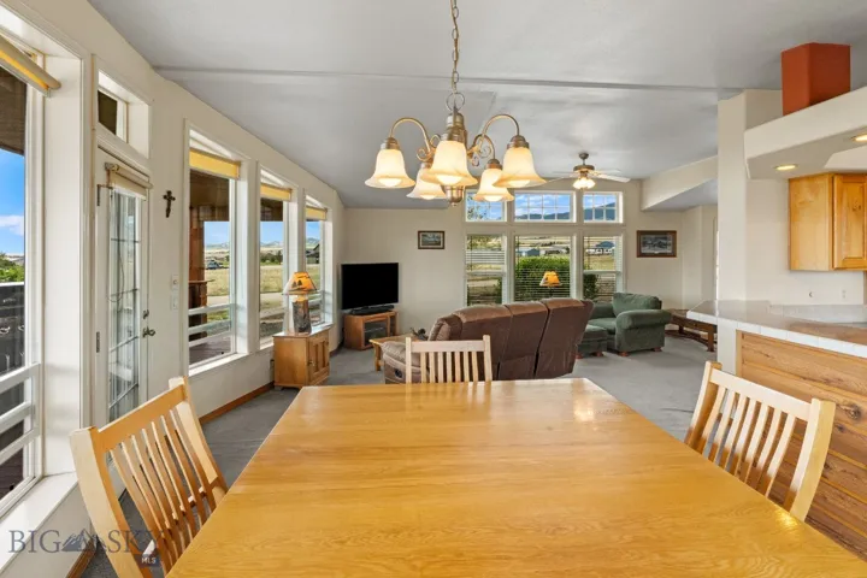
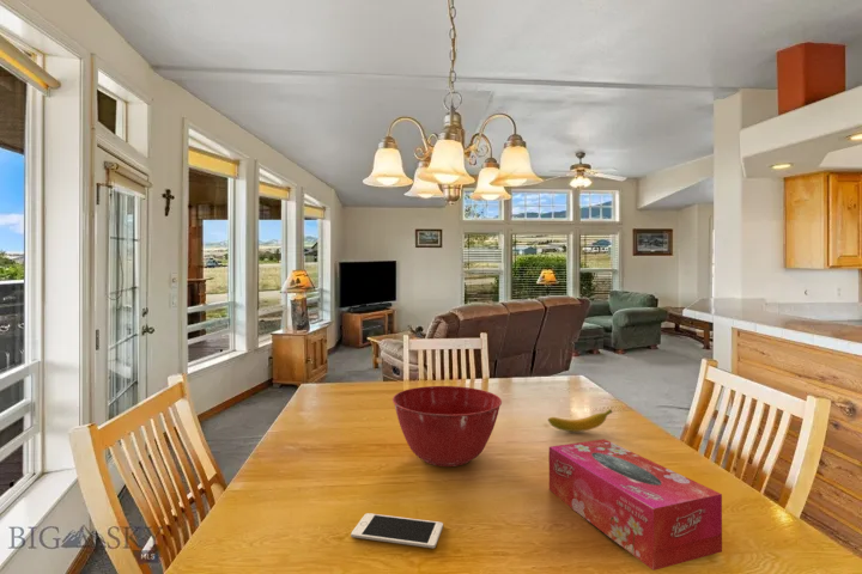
+ cell phone (397, 529)
+ tissue box (624, 491)
+ mixing bowl (447, 427)
+ banana (579, 420)
